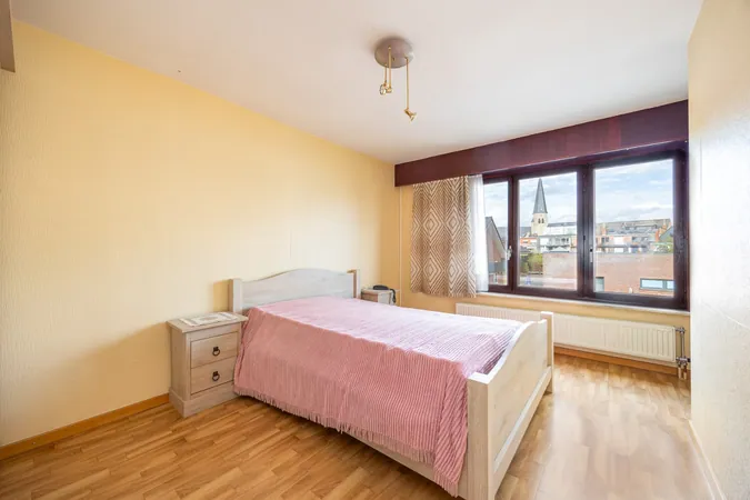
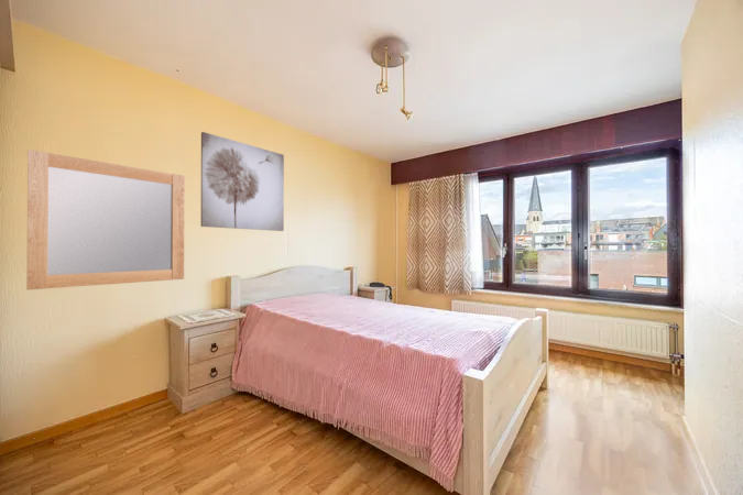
+ wall art (247, 186)
+ home mirror (117, 223)
